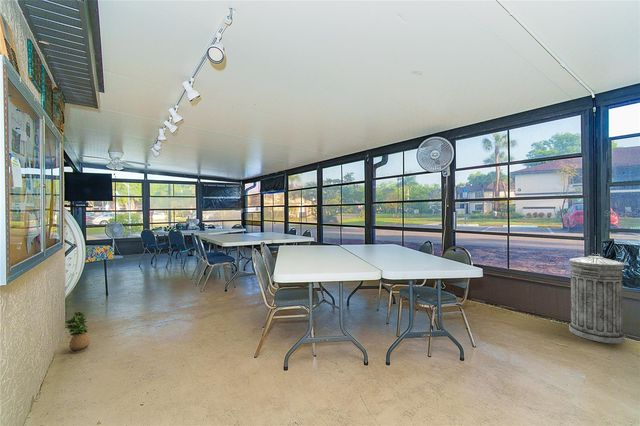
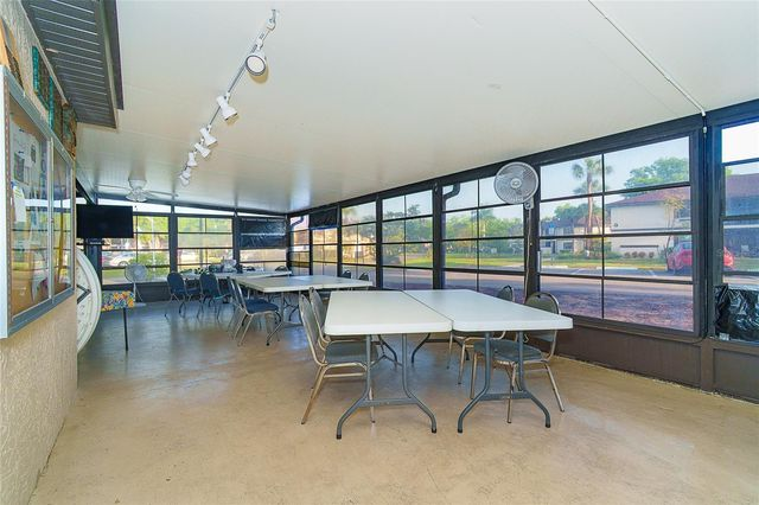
- trash can (595, 294)
- potted plant (77, 331)
